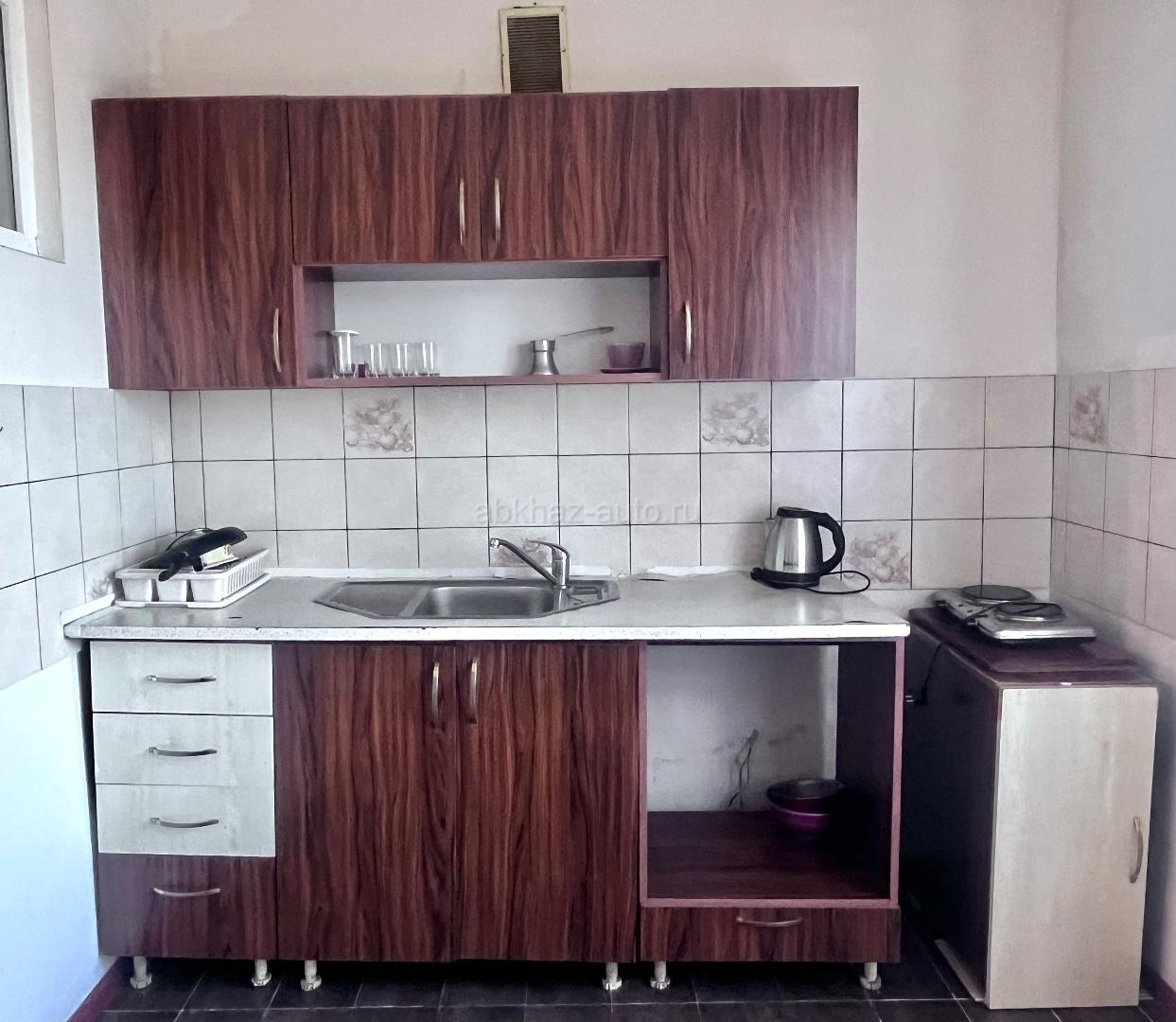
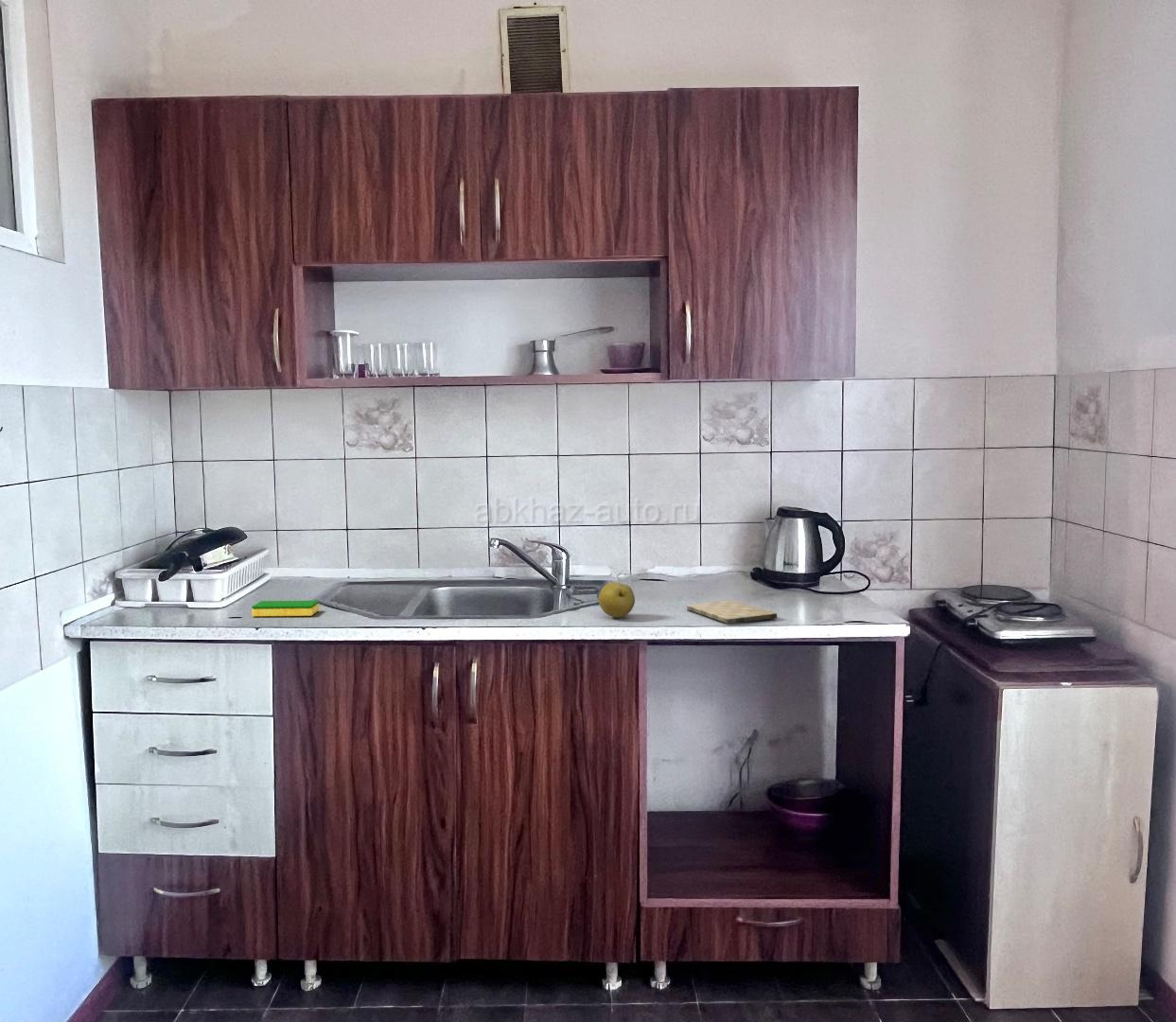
+ fruit (616, 600)
+ dish sponge (286, 608)
+ cutting board (730, 611)
